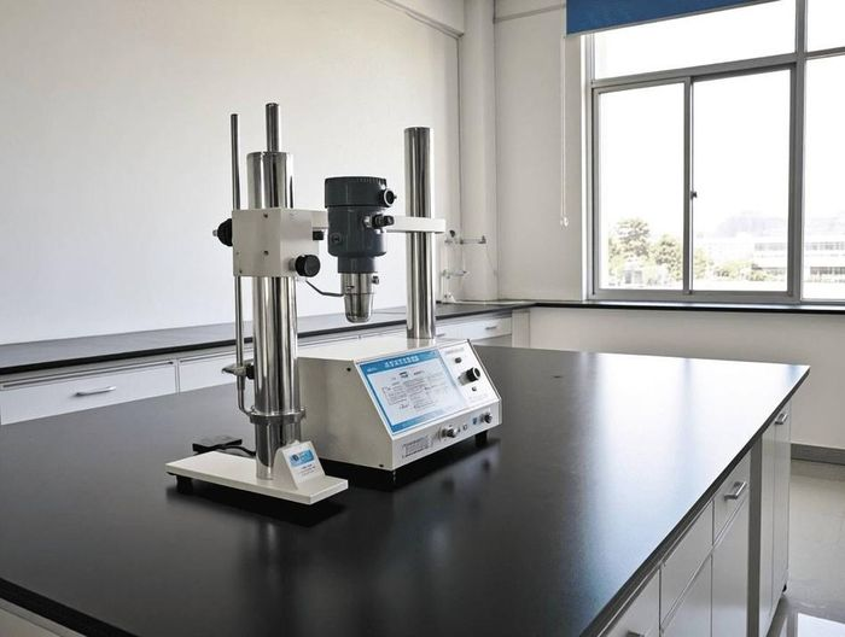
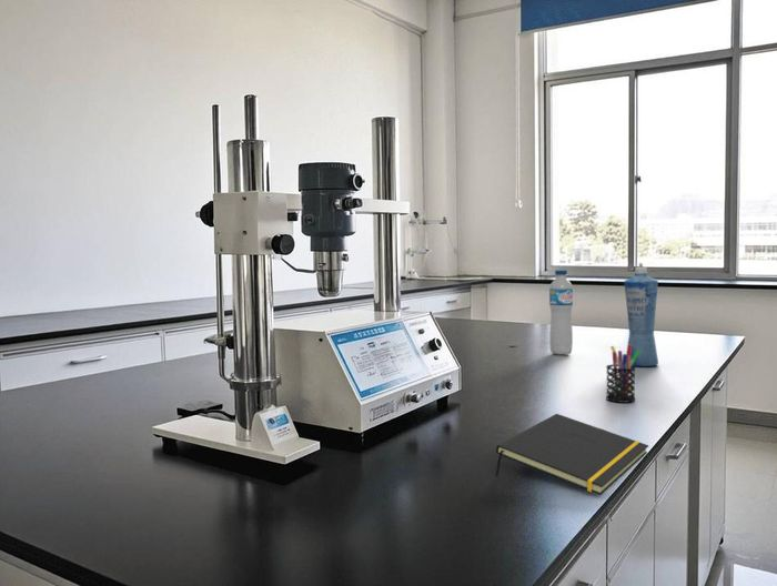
+ water bottle (561, 312)
+ pen holder (624, 371)
+ notepad (575, 448)
+ squeeze bottle (640, 313)
